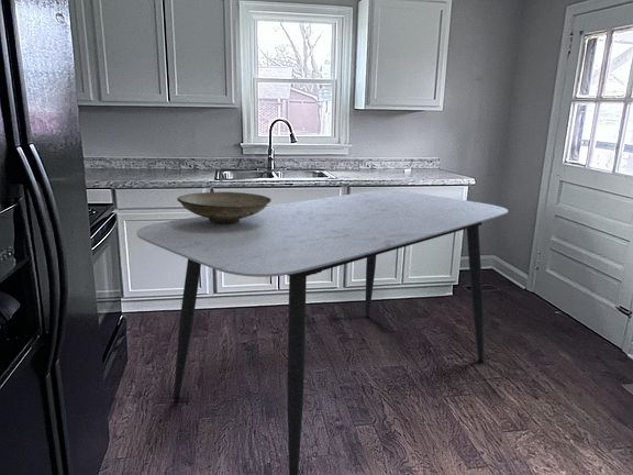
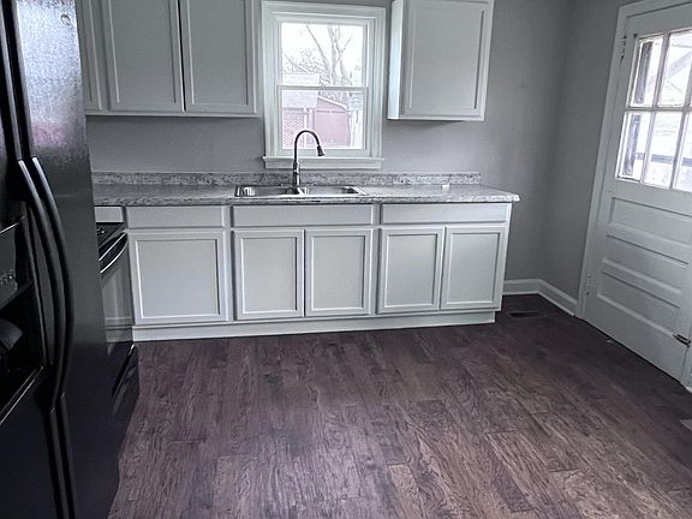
- dining table (365, 306)
- decorative bowl (224, 208)
